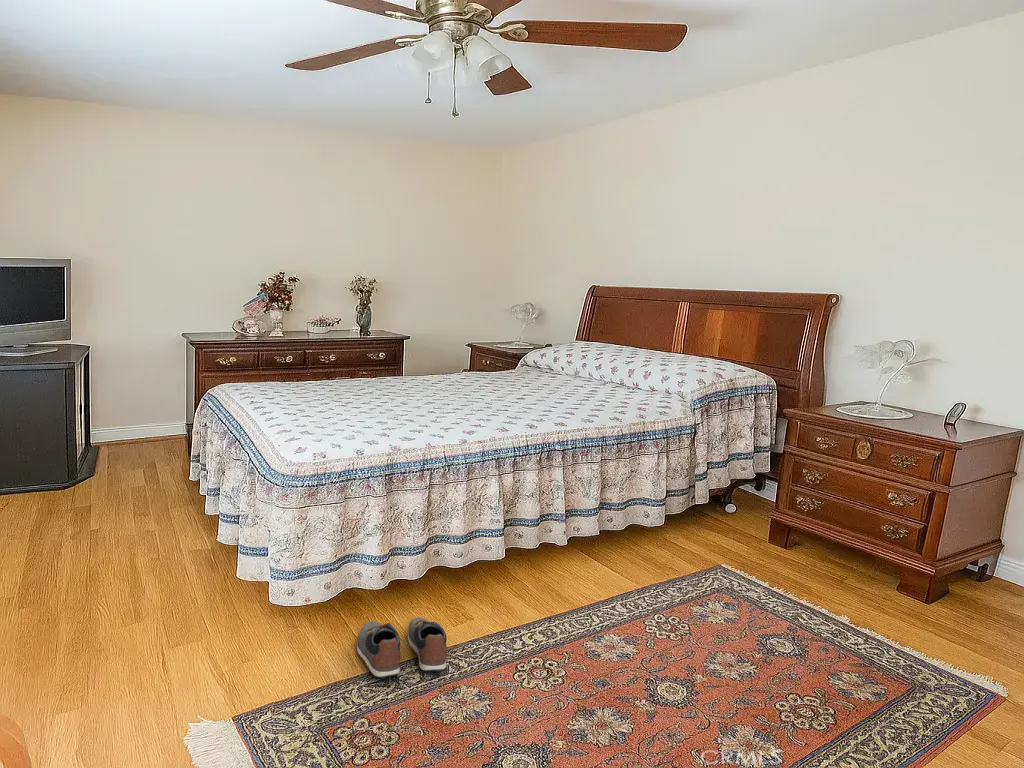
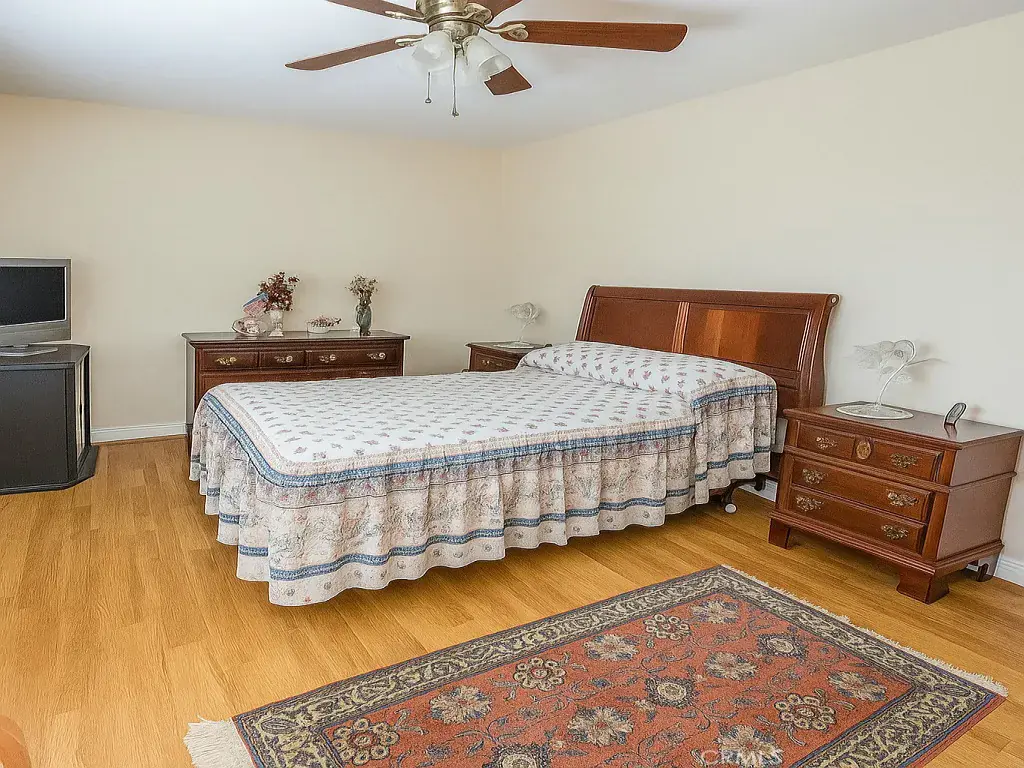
- shoe (407, 636)
